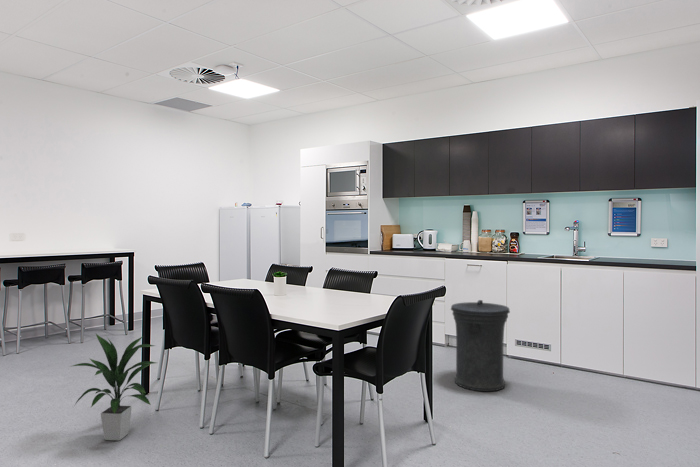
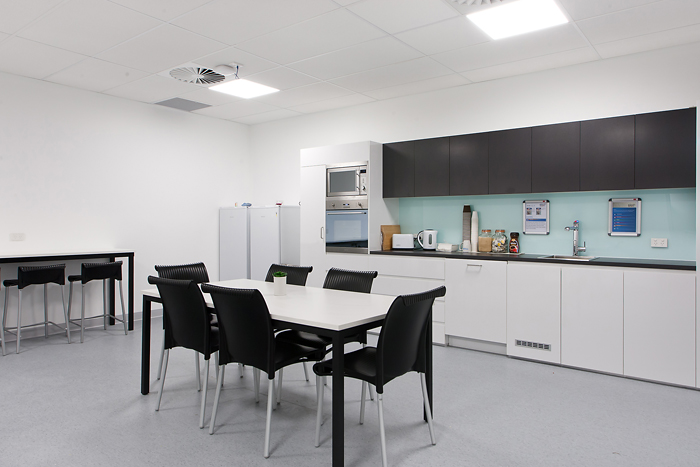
- trash can (479, 341)
- indoor plant (120, 384)
